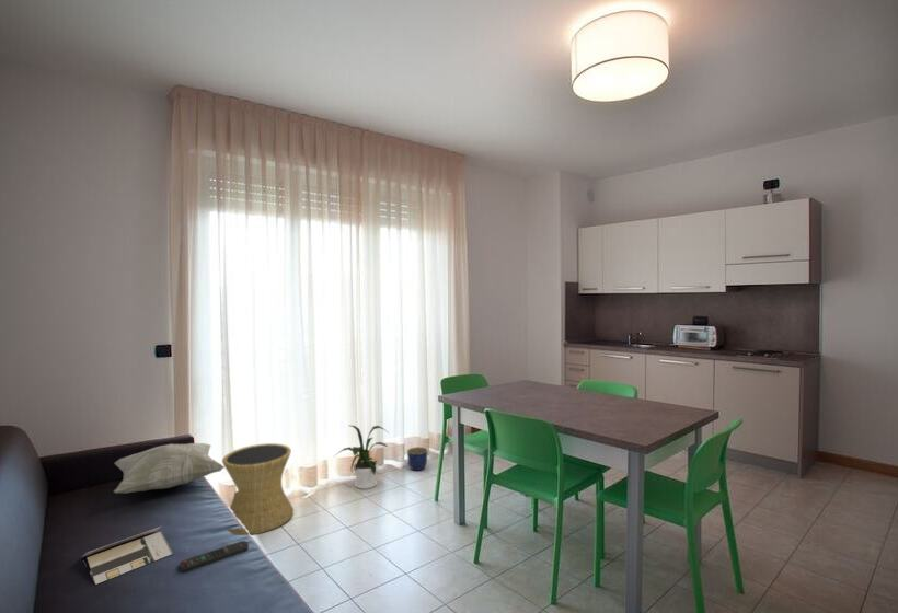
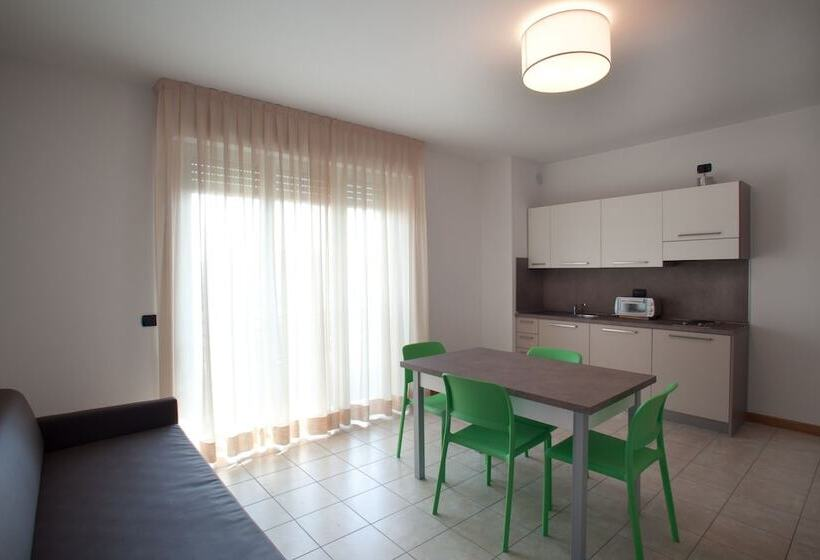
- house plant (364, 453)
- brochure (127, 547)
- planter (417, 459)
- remote control (215, 555)
- side table (258, 486)
- decorative pillow (168, 465)
